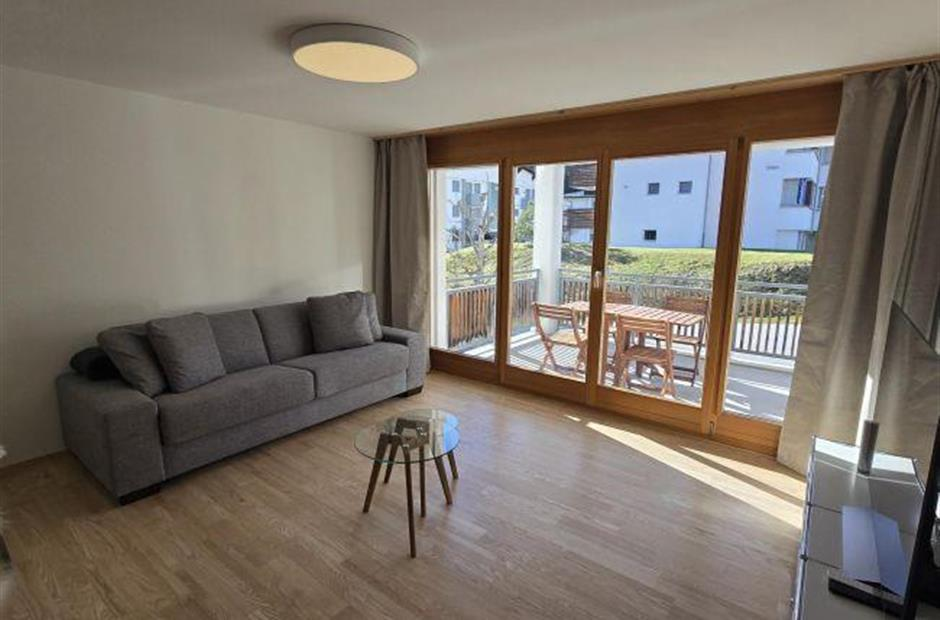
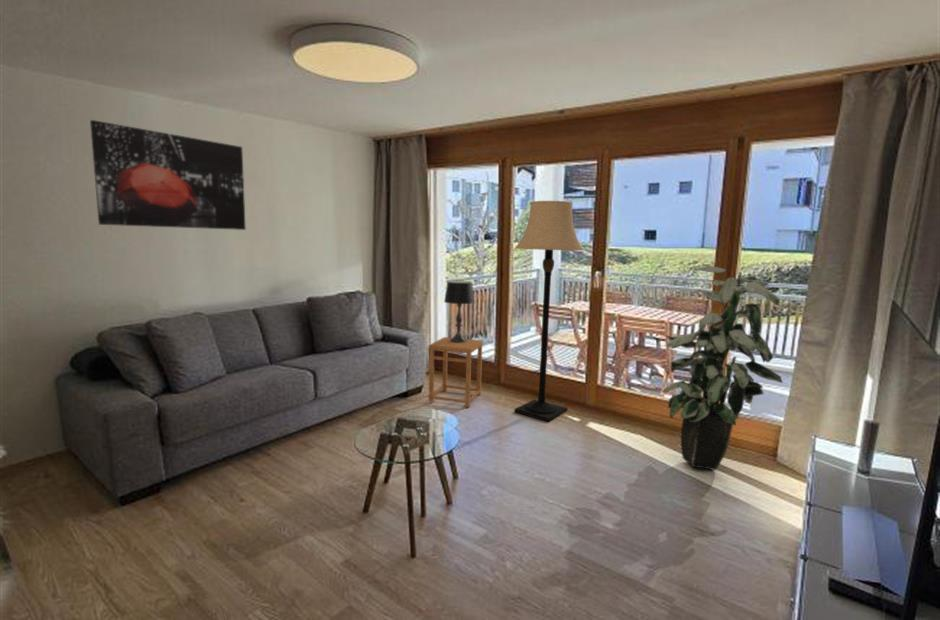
+ indoor plant (713, 367)
+ wall art (177, 181)
+ lamp (546, 310)
+ table lamp (459, 311)
+ side table (456, 361)
